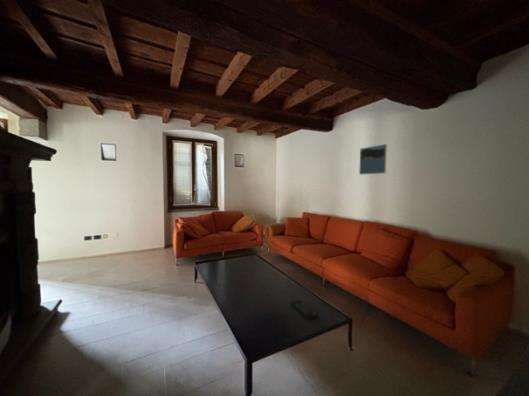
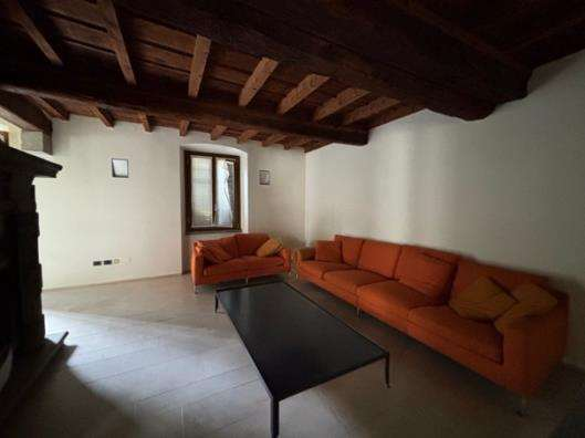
- remote control (303, 309)
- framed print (372, 160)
